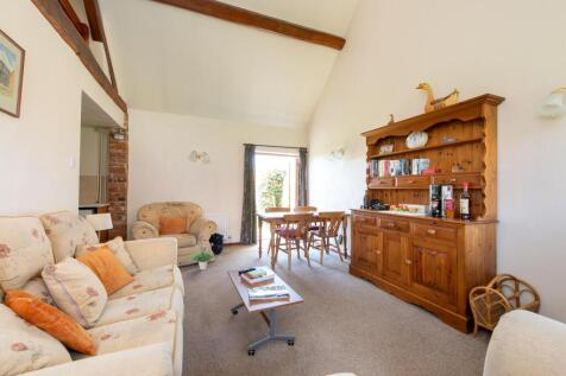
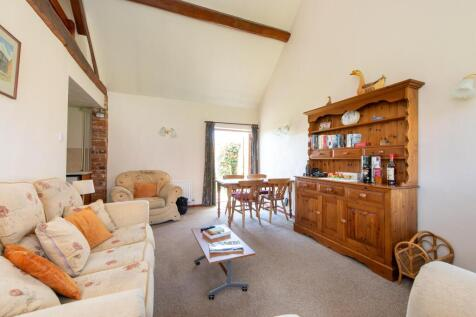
- potted plant (202, 251)
